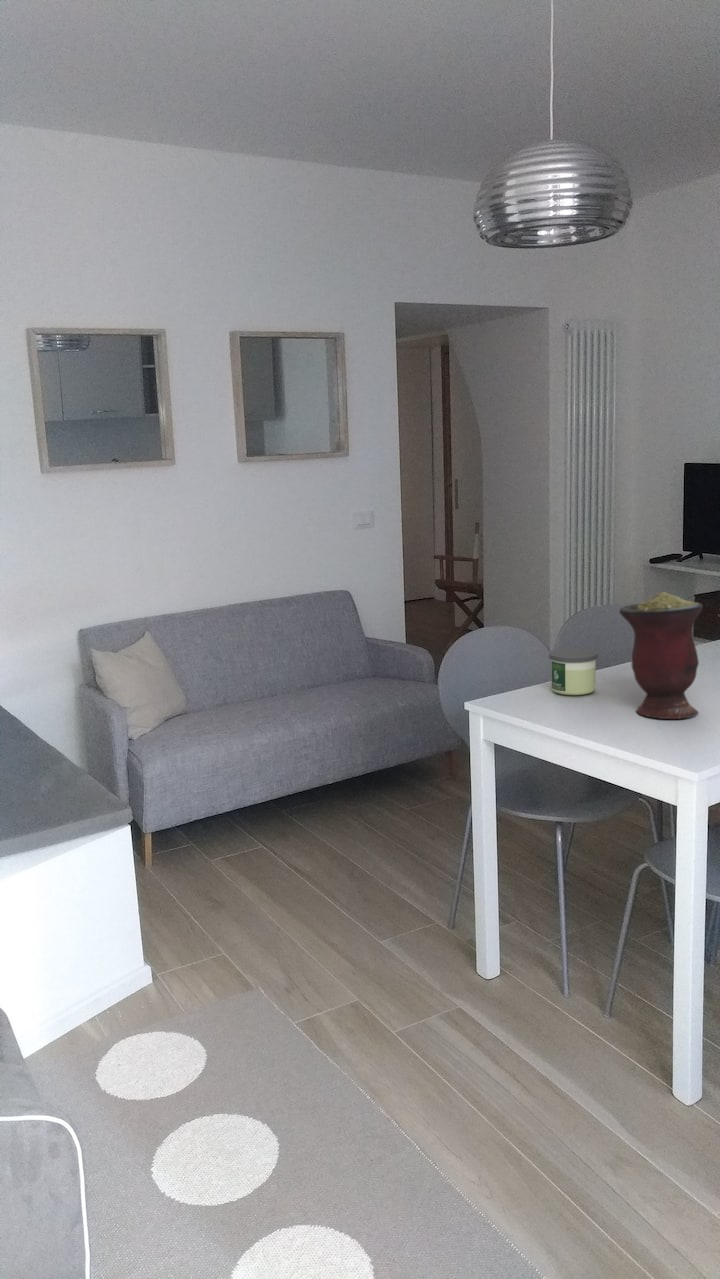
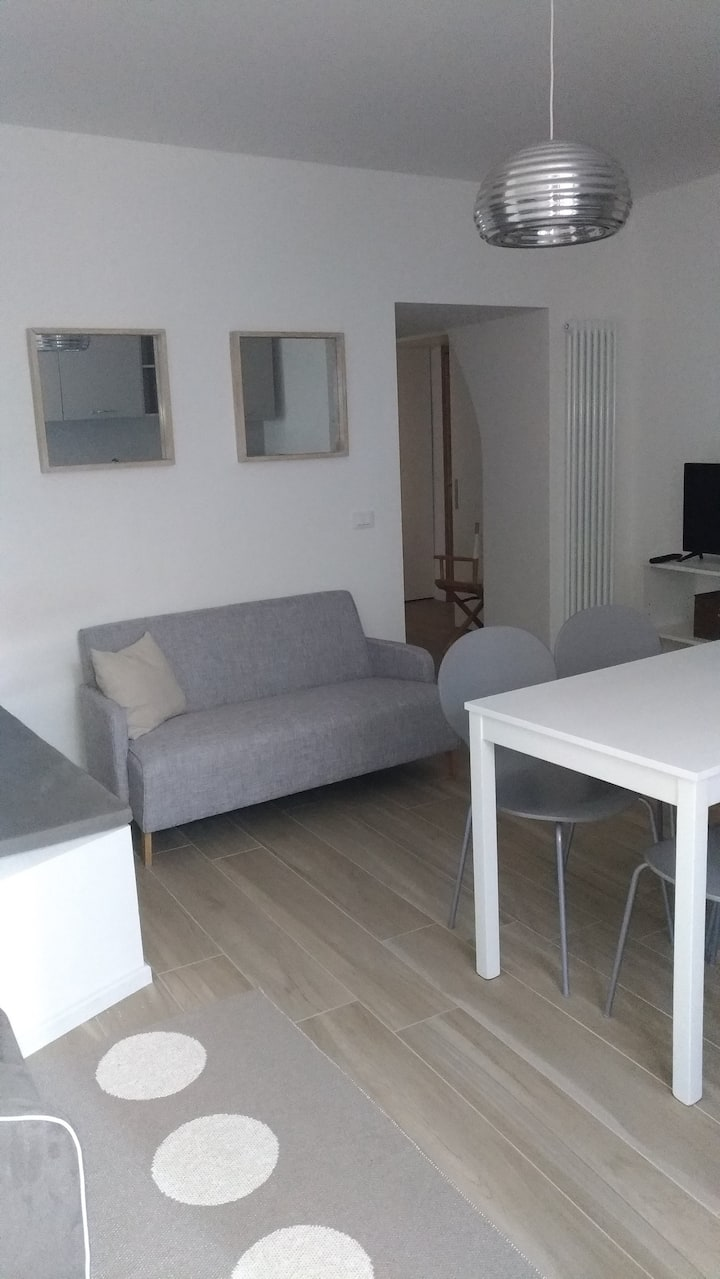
- candle (573, 672)
- vase (660, 652)
